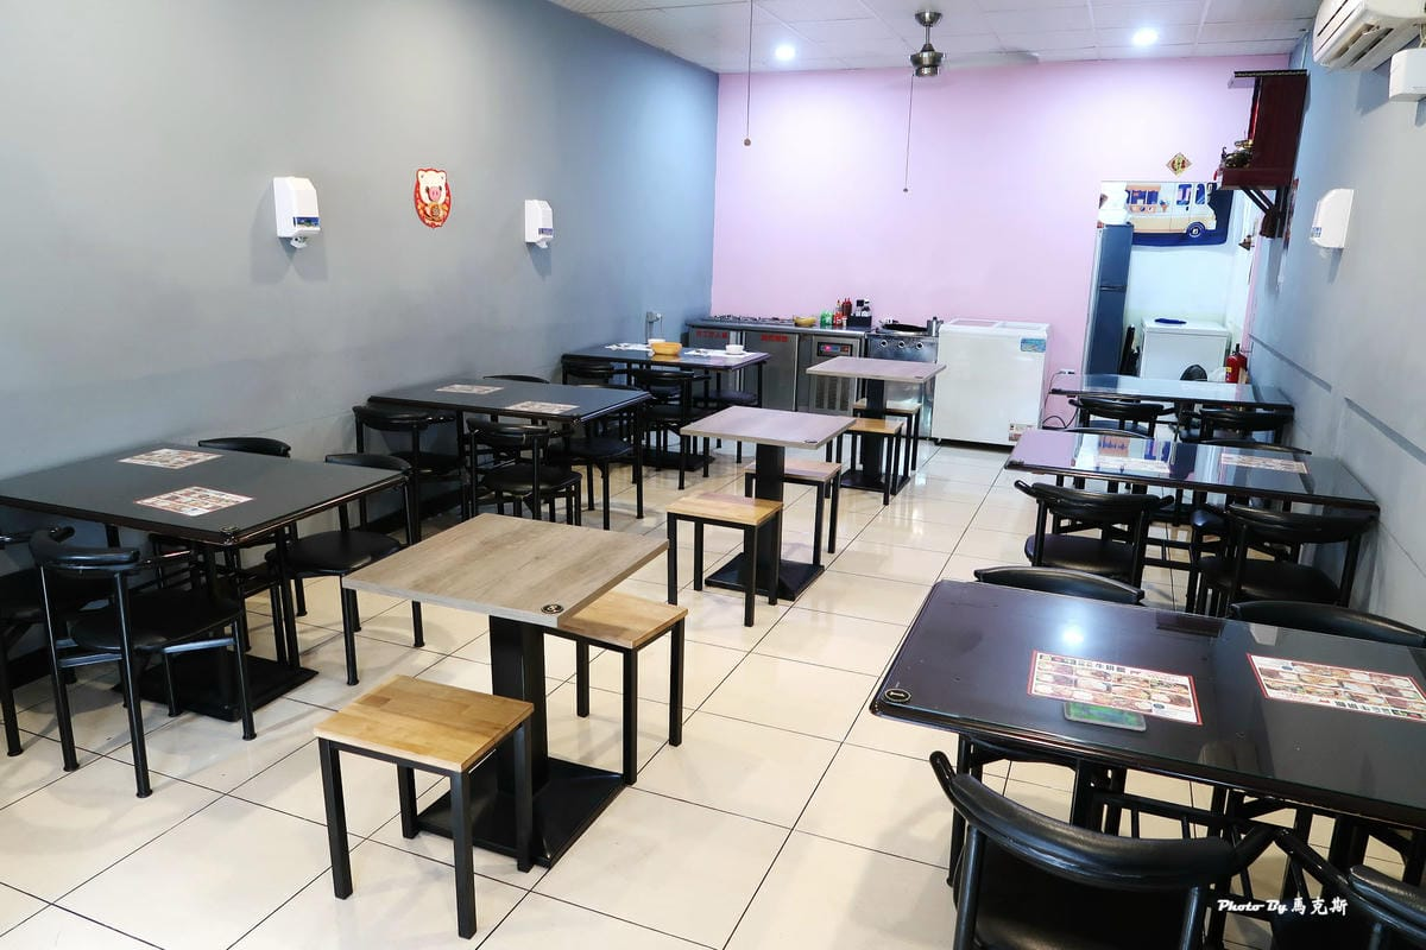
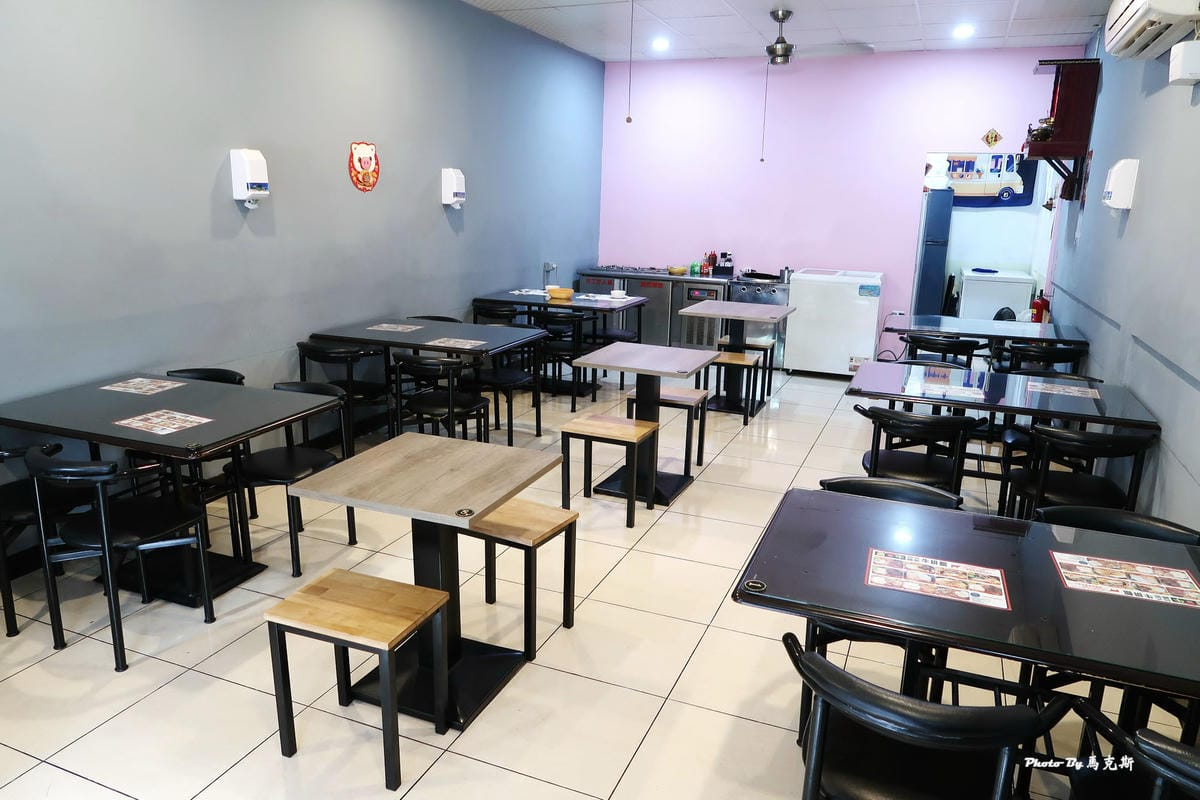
- smartphone (1103, 716)
